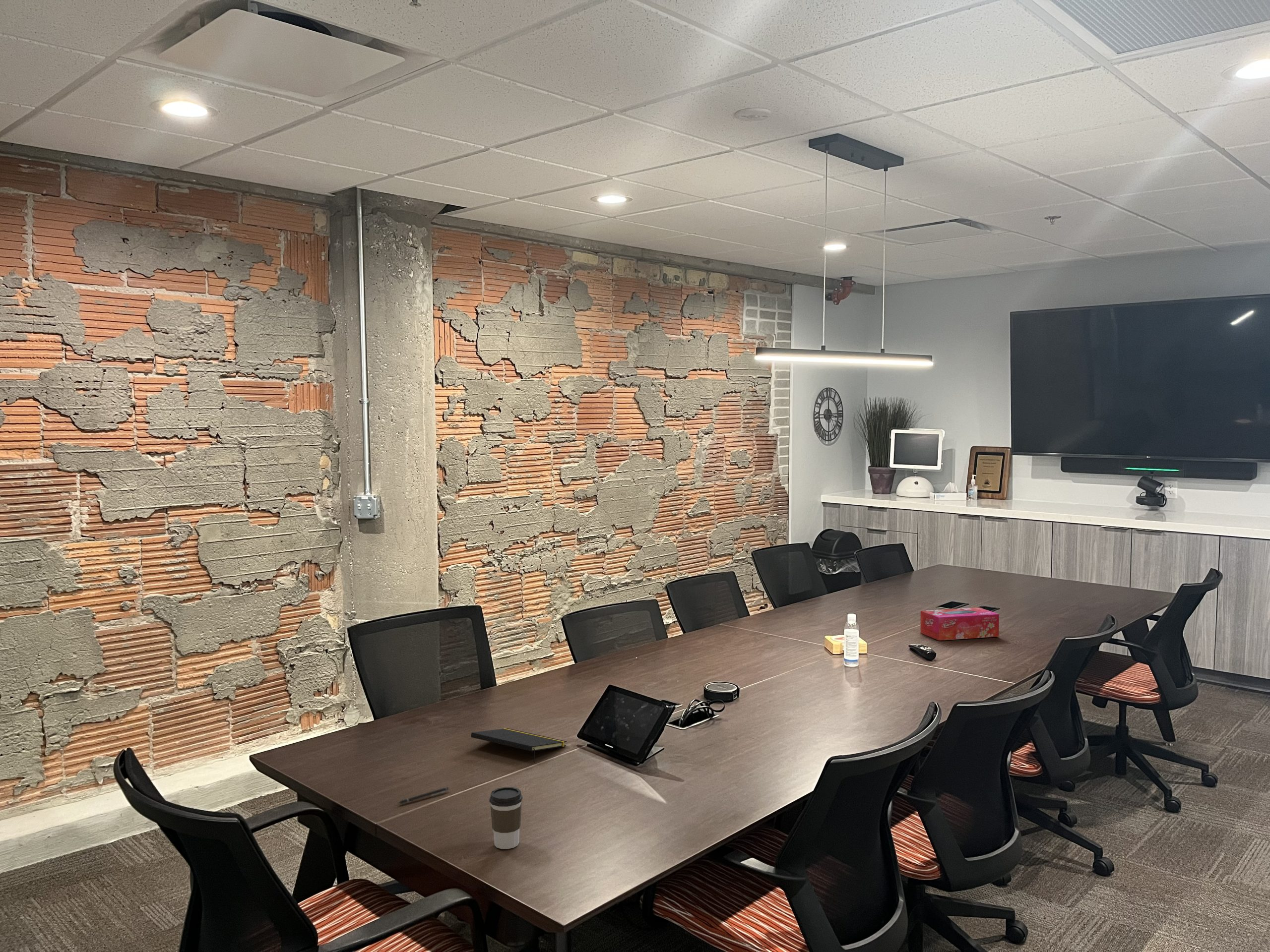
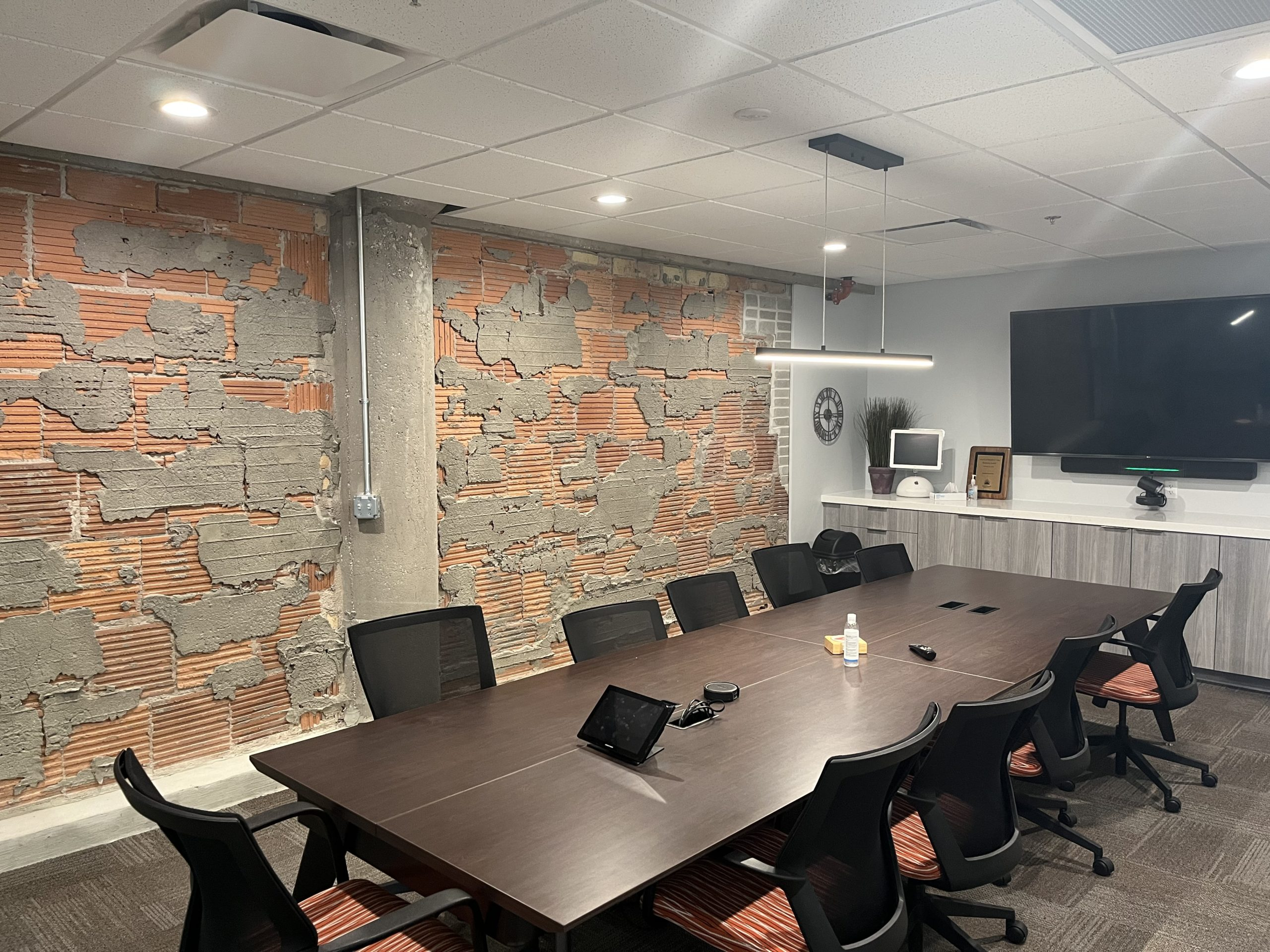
- notepad (519, 739)
- coffee cup (506, 818)
- pen (423, 795)
- tissue box (959, 623)
